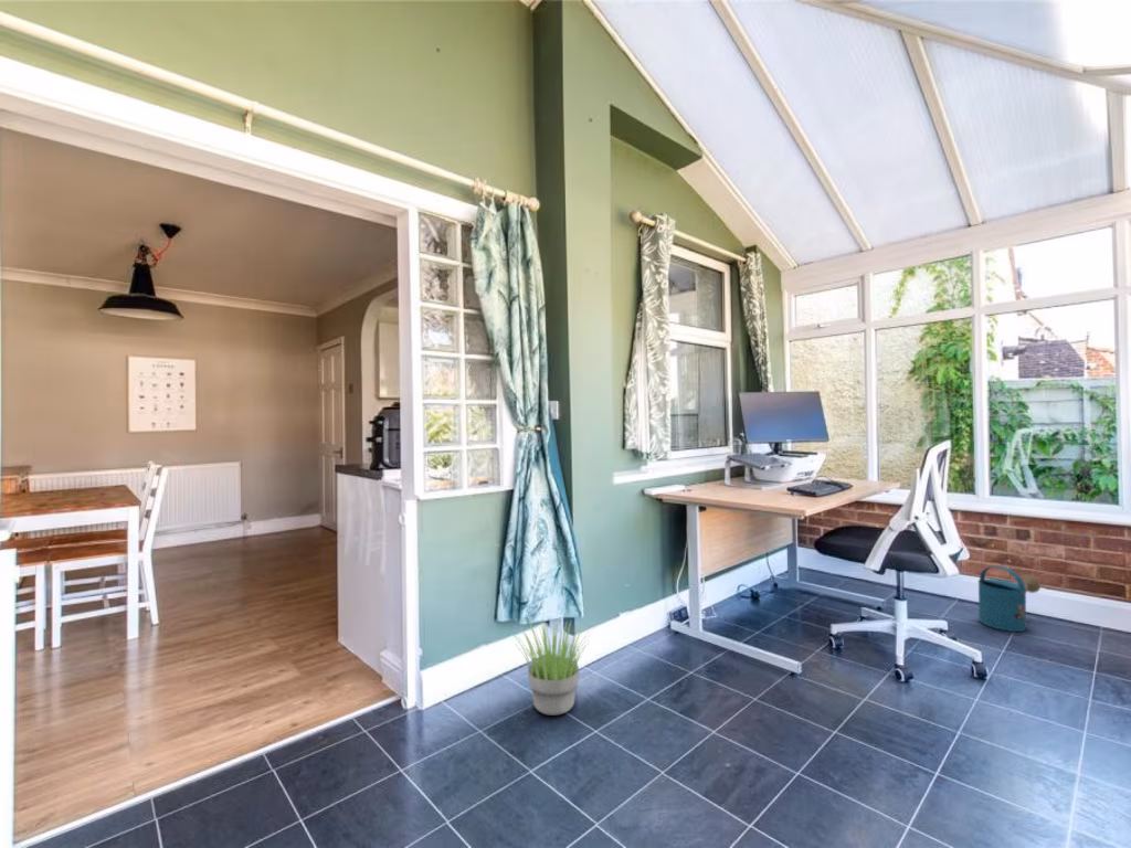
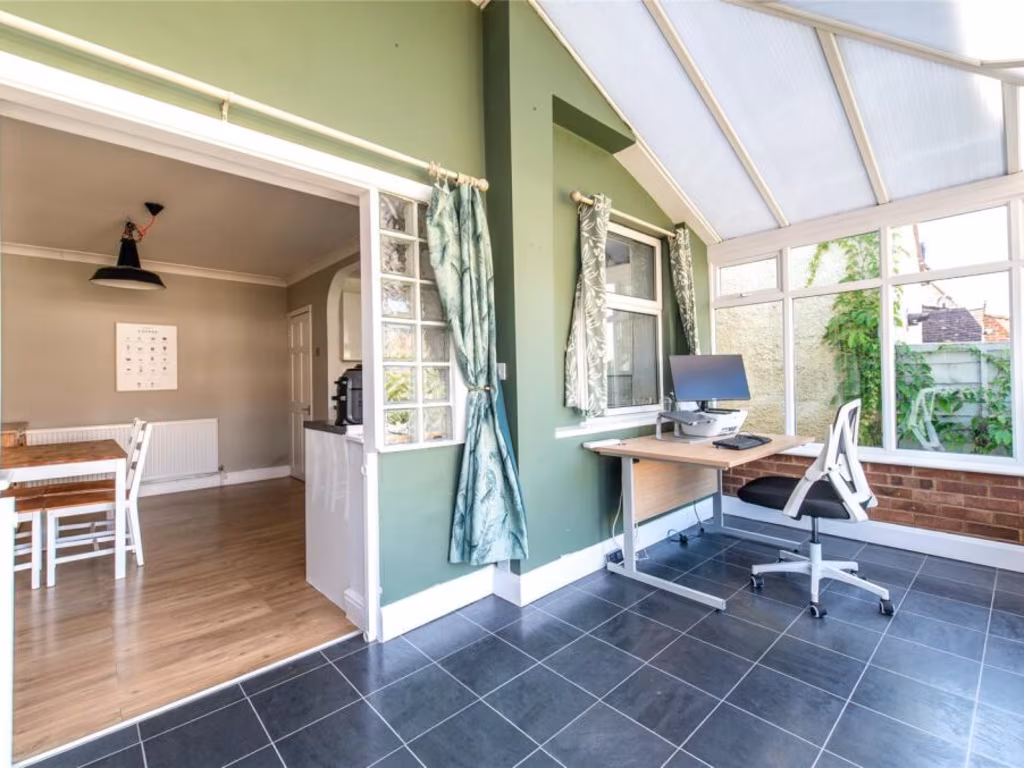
- potted plant (553, 670)
- watering can (1011, 593)
